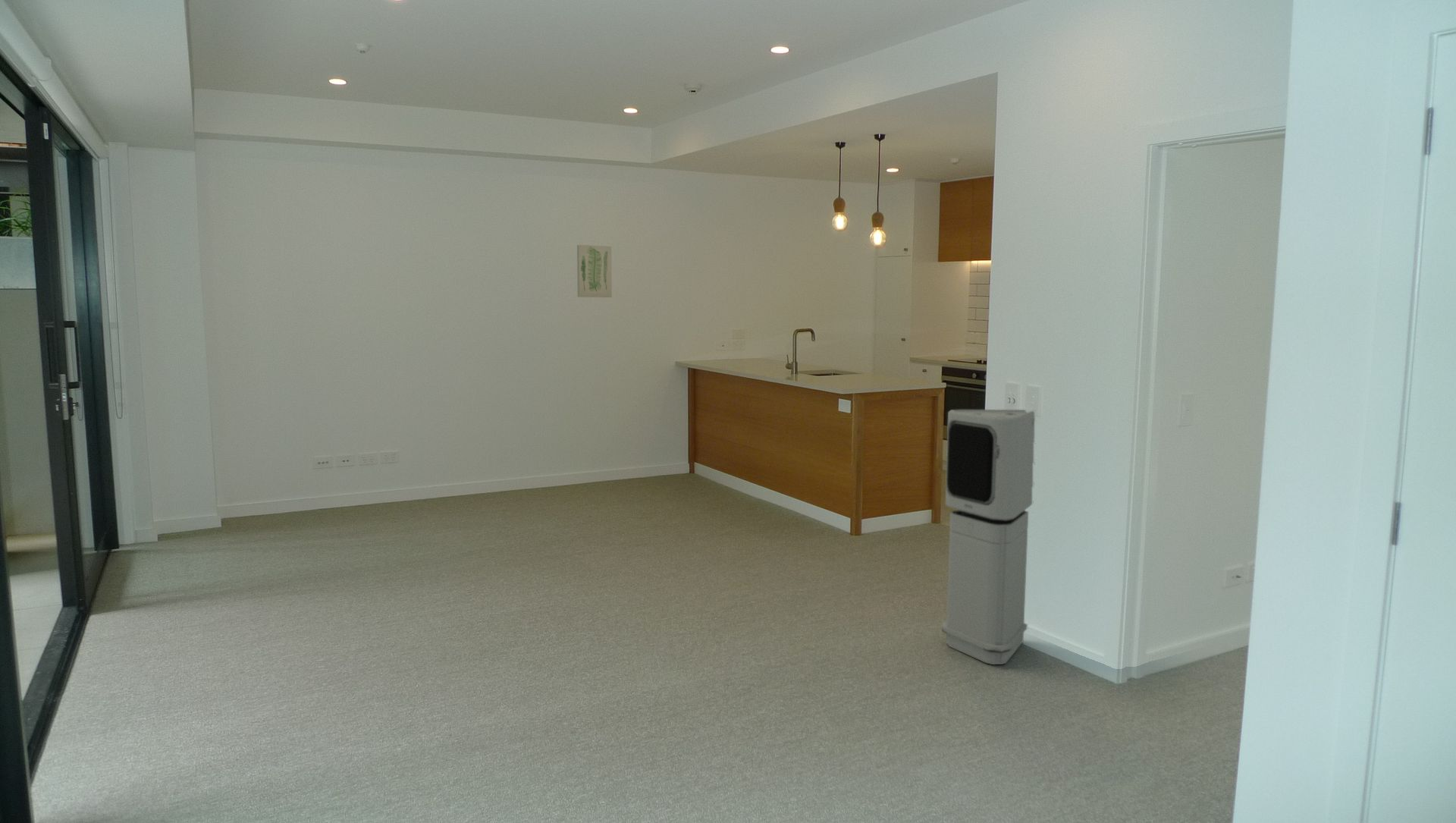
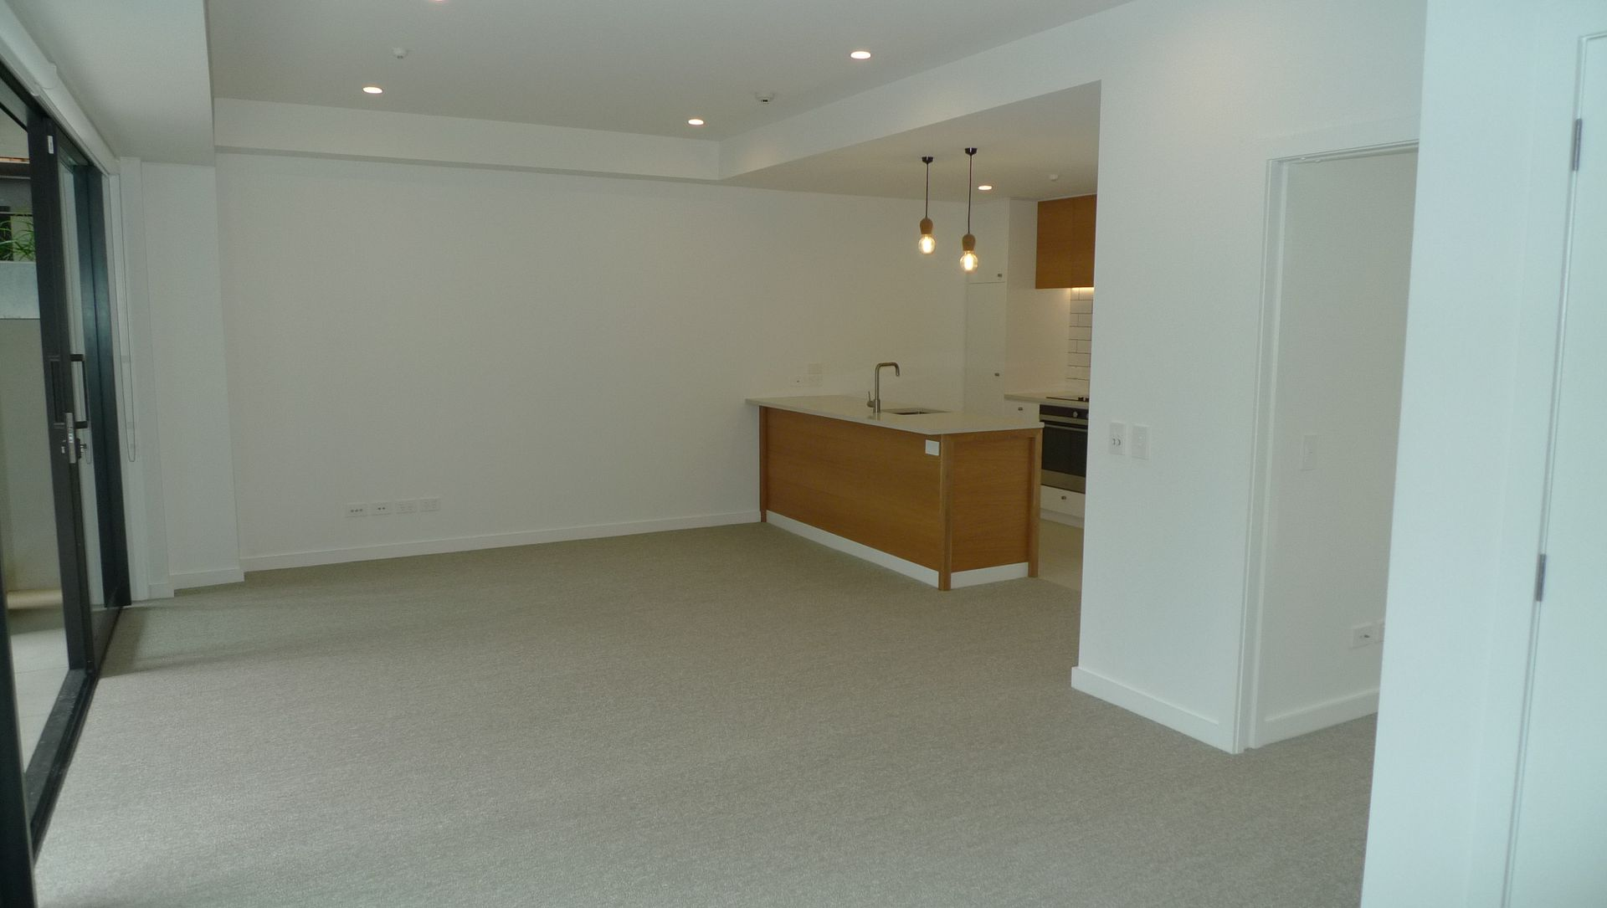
- air purifier (999, 531)
- wall art (595, 271)
